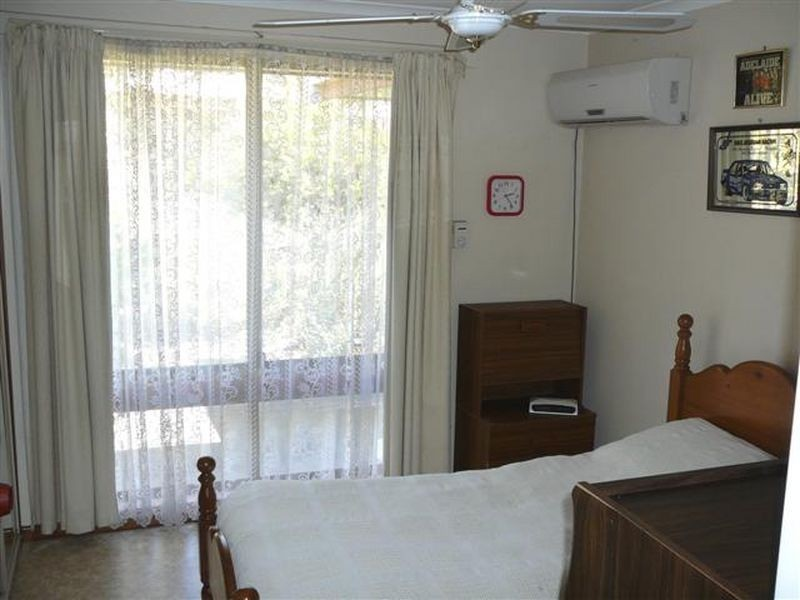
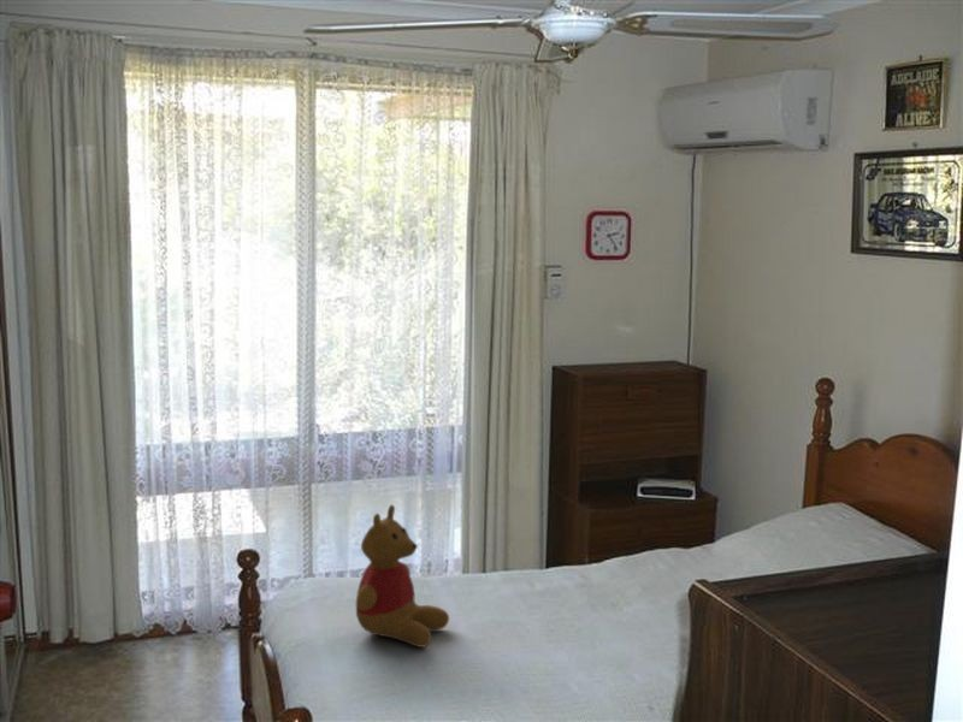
+ teddy bear (401, 573)
